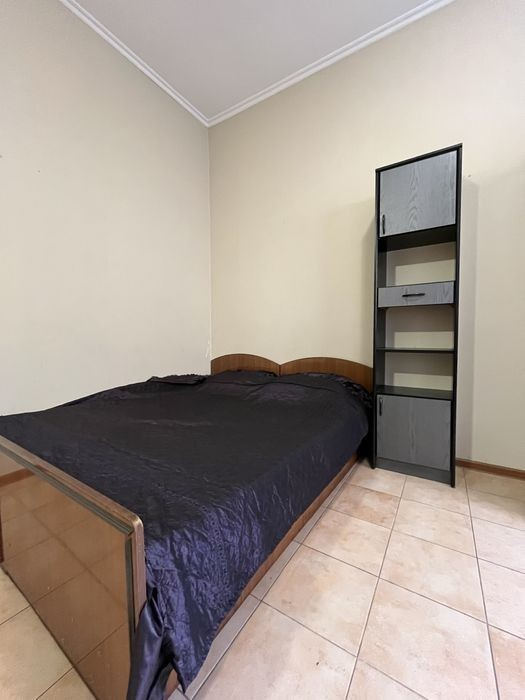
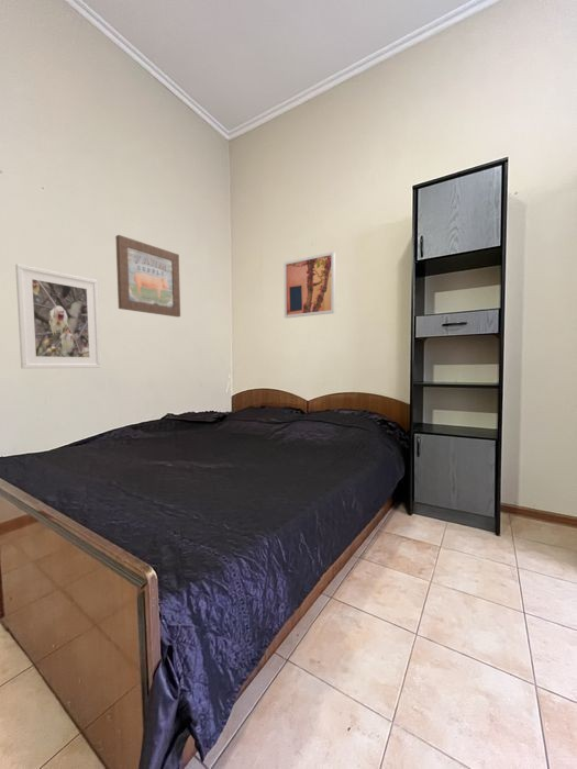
+ wall art (151, 279)
+ wall art (308, 287)
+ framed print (62, 321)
